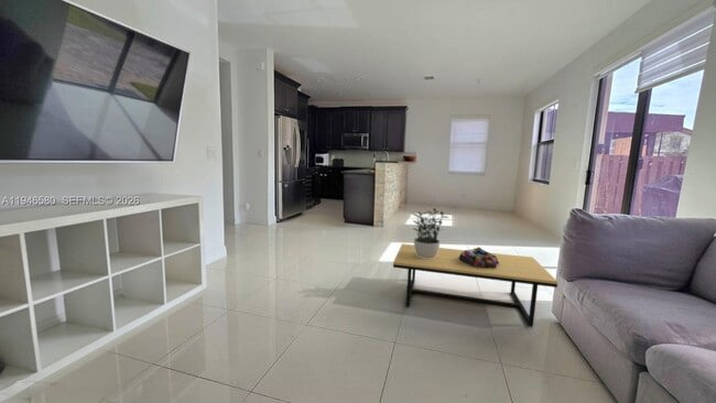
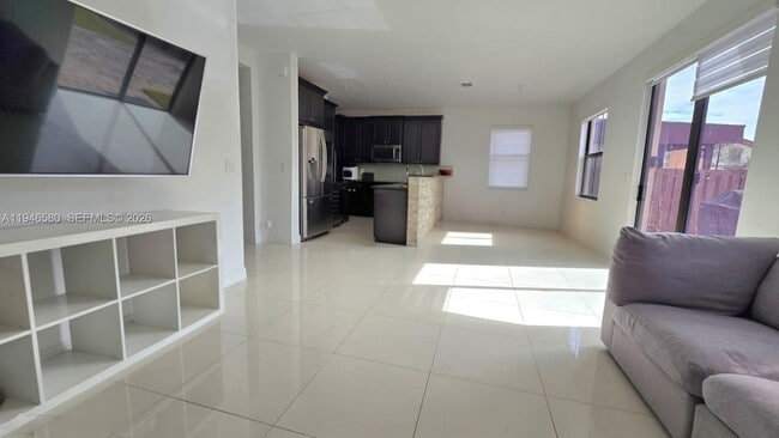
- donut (478, 255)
- potted plant (428, 231)
- coffee table (465, 275)
